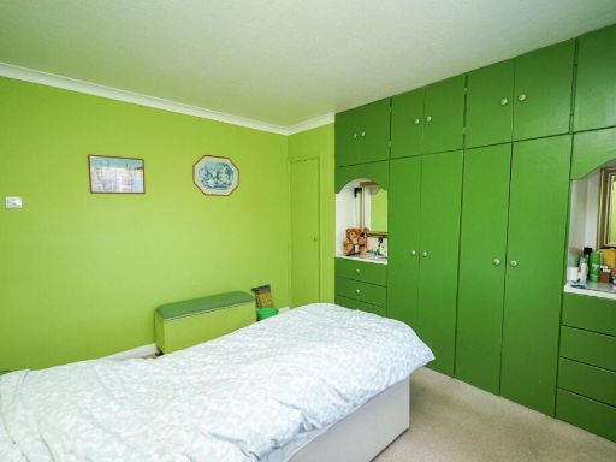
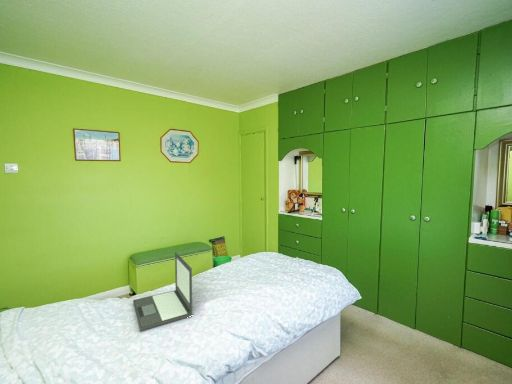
+ laptop (162, 293)
